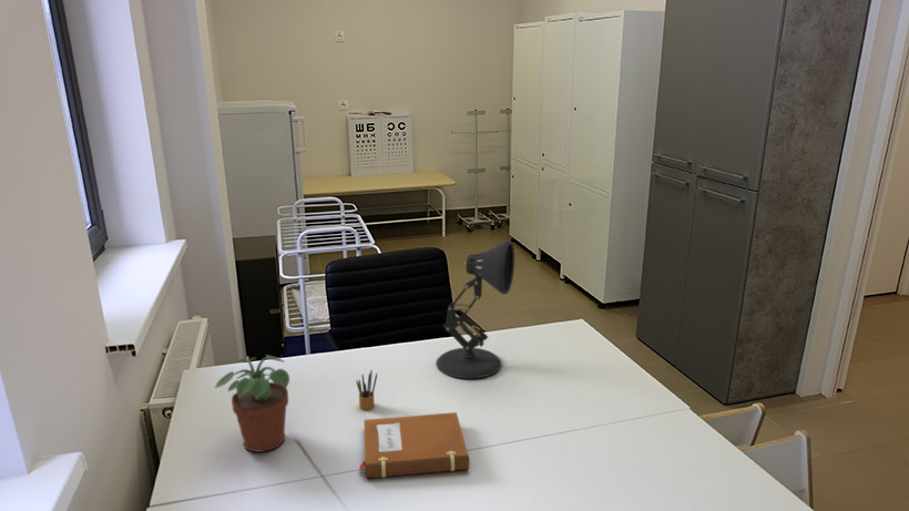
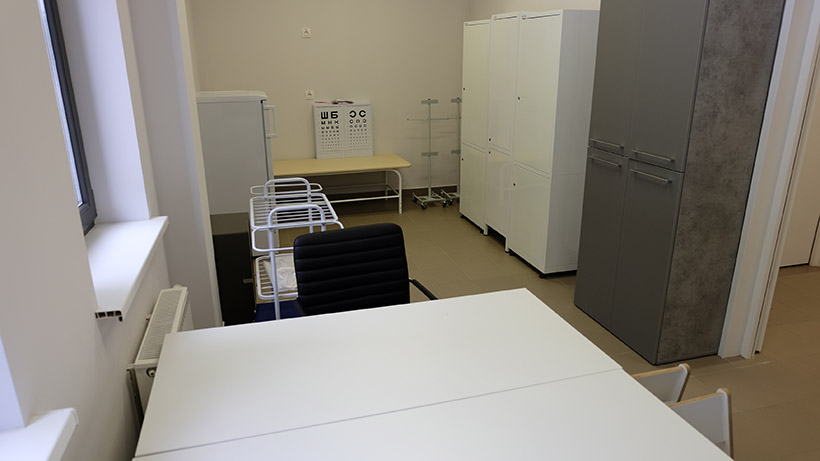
- potted plant (258, 403)
- pencil box (366, 391)
- desk lamp (471, 303)
- notebook (411, 444)
